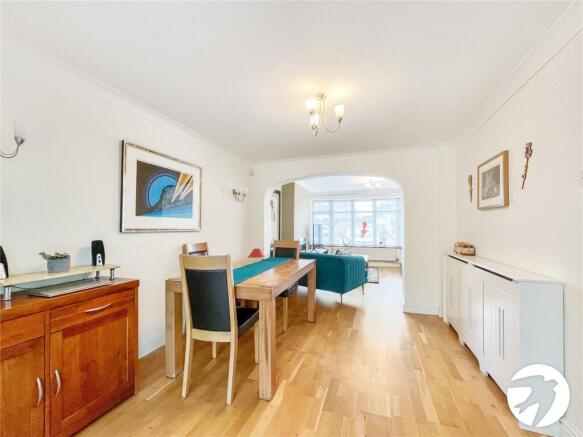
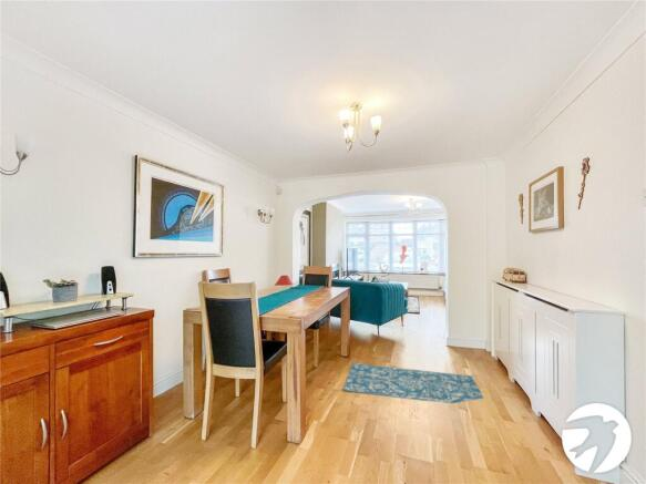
+ rug (410, 382)
